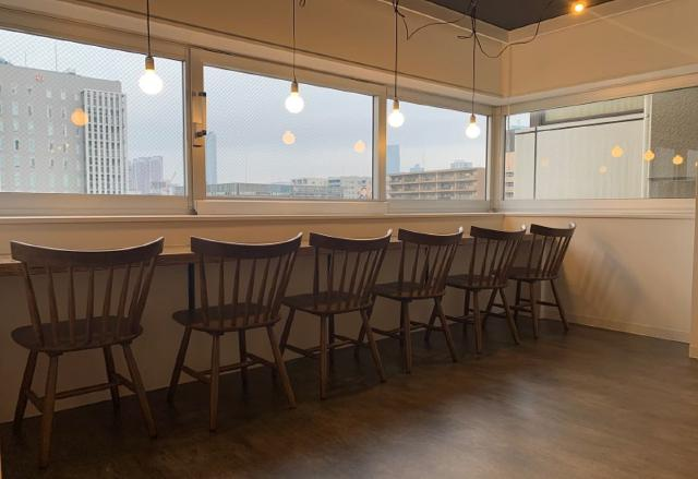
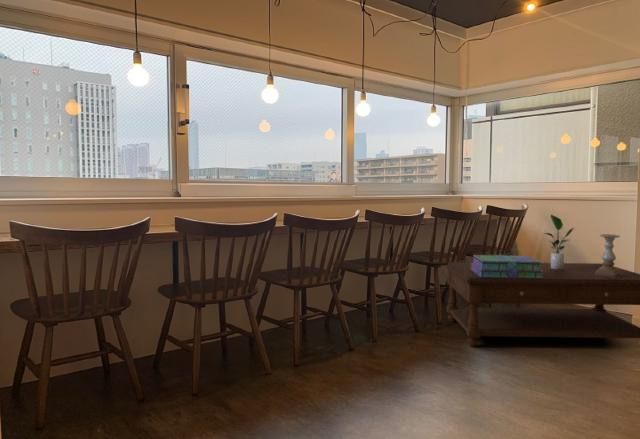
+ potted plant (559, 241)
+ candle holder (608, 254)
+ stack of books (505, 265)
+ coffee table (541, 301)
